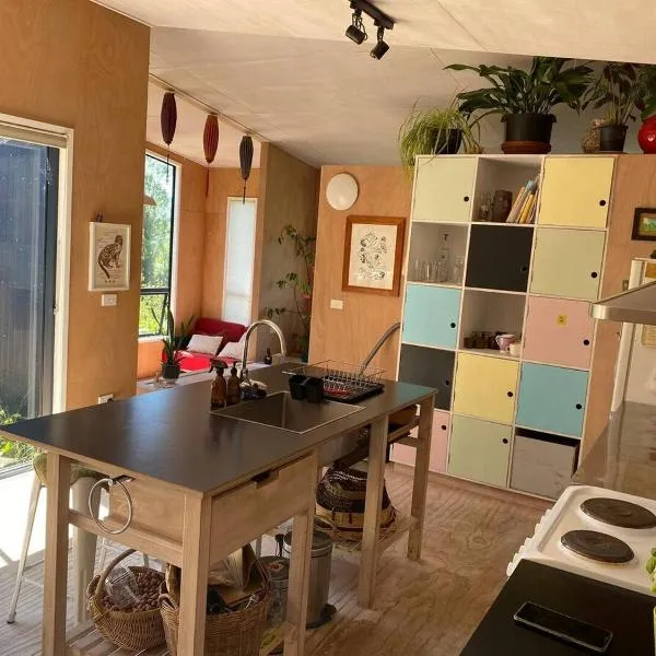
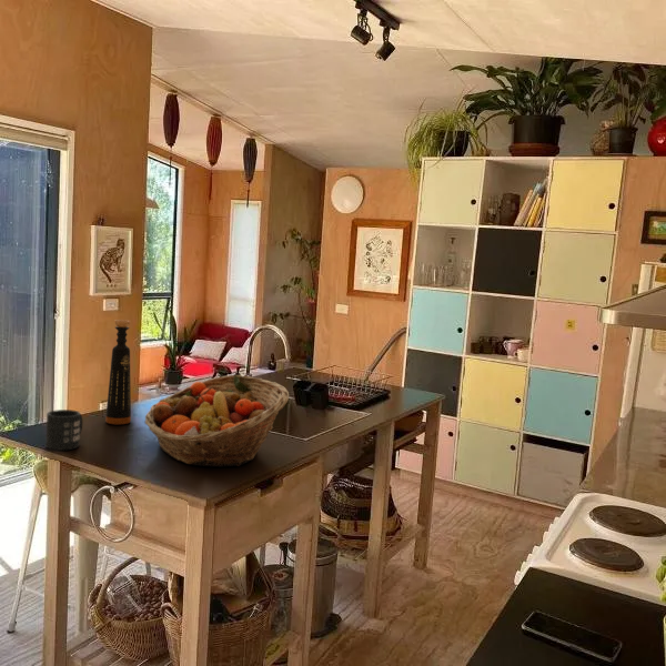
+ fruit basket (216, 416)
+ bottle (120, 371)
+ mug (68, 427)
